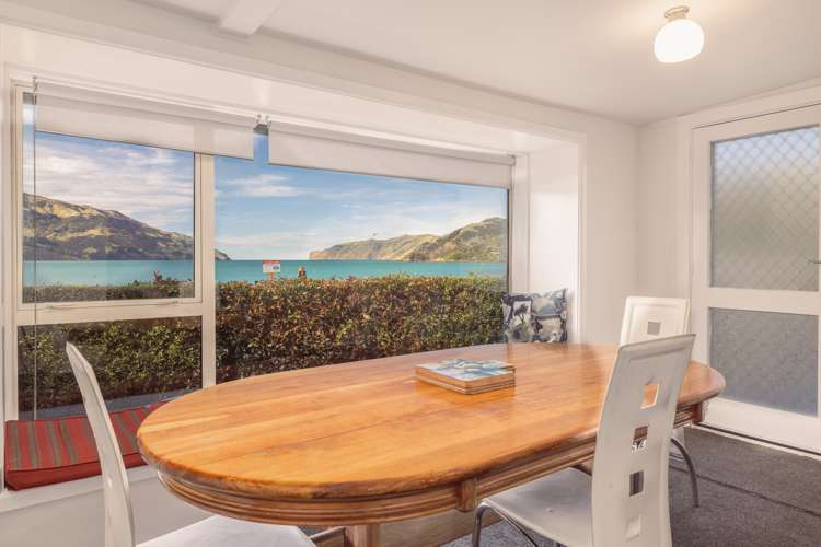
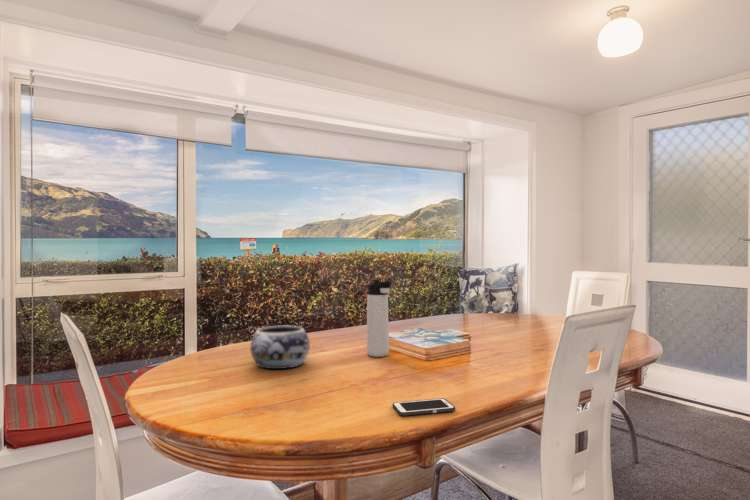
+ cell phone (423, 406)
+ thermos bottle (380, 318)
+ decorative bowl (280, 346)
